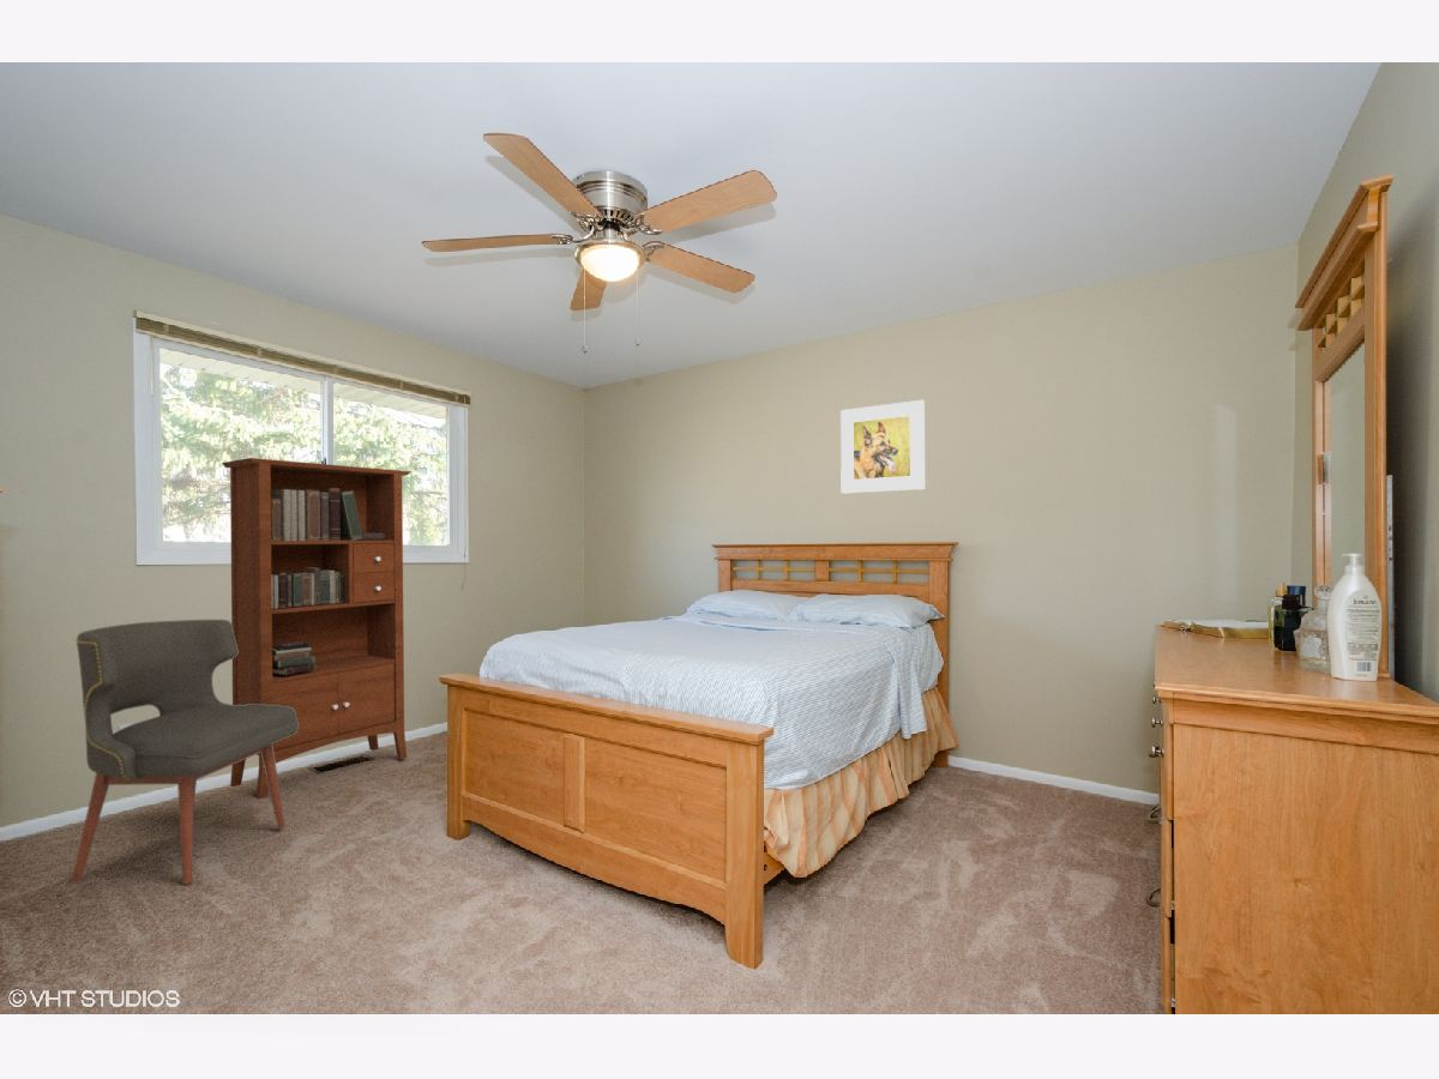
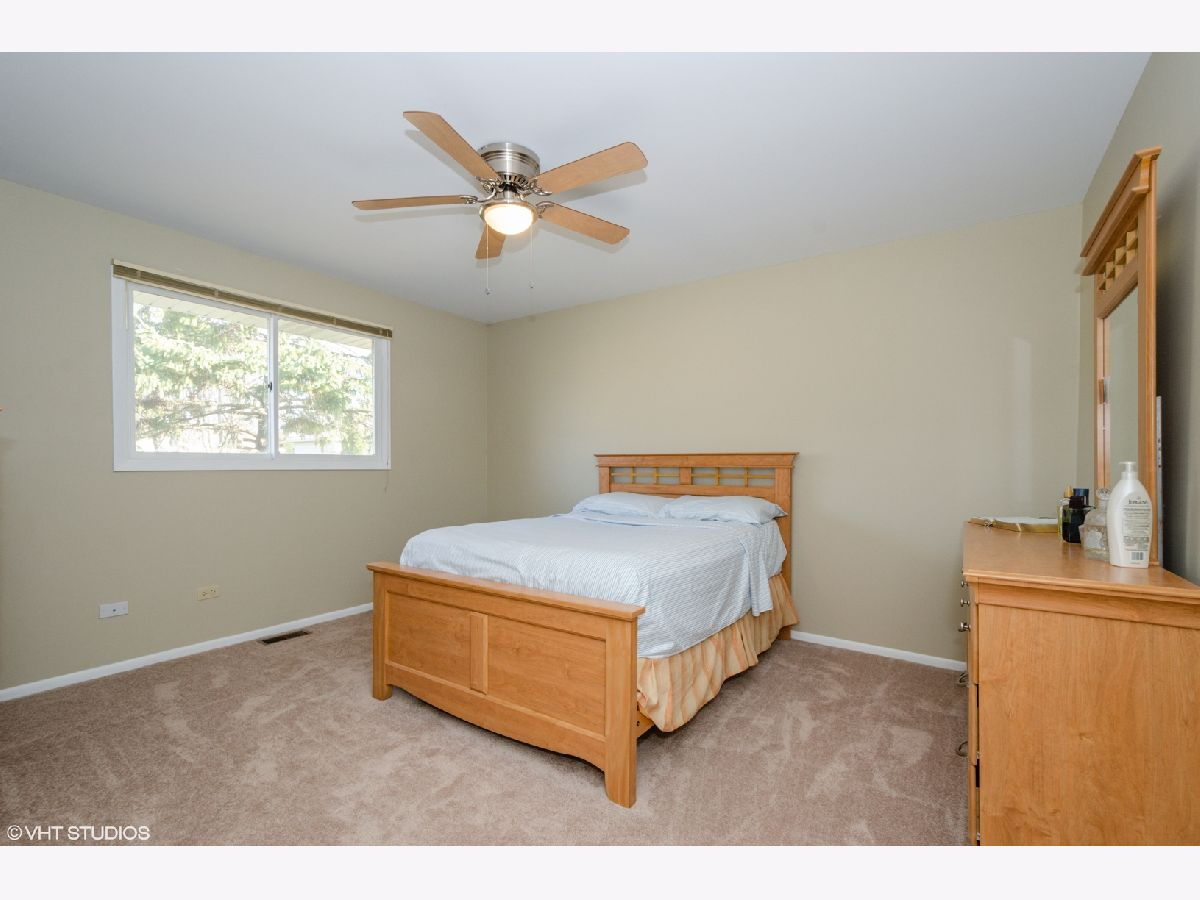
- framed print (881, 448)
- chair (183, 739)
- bookcase (325, 619)
